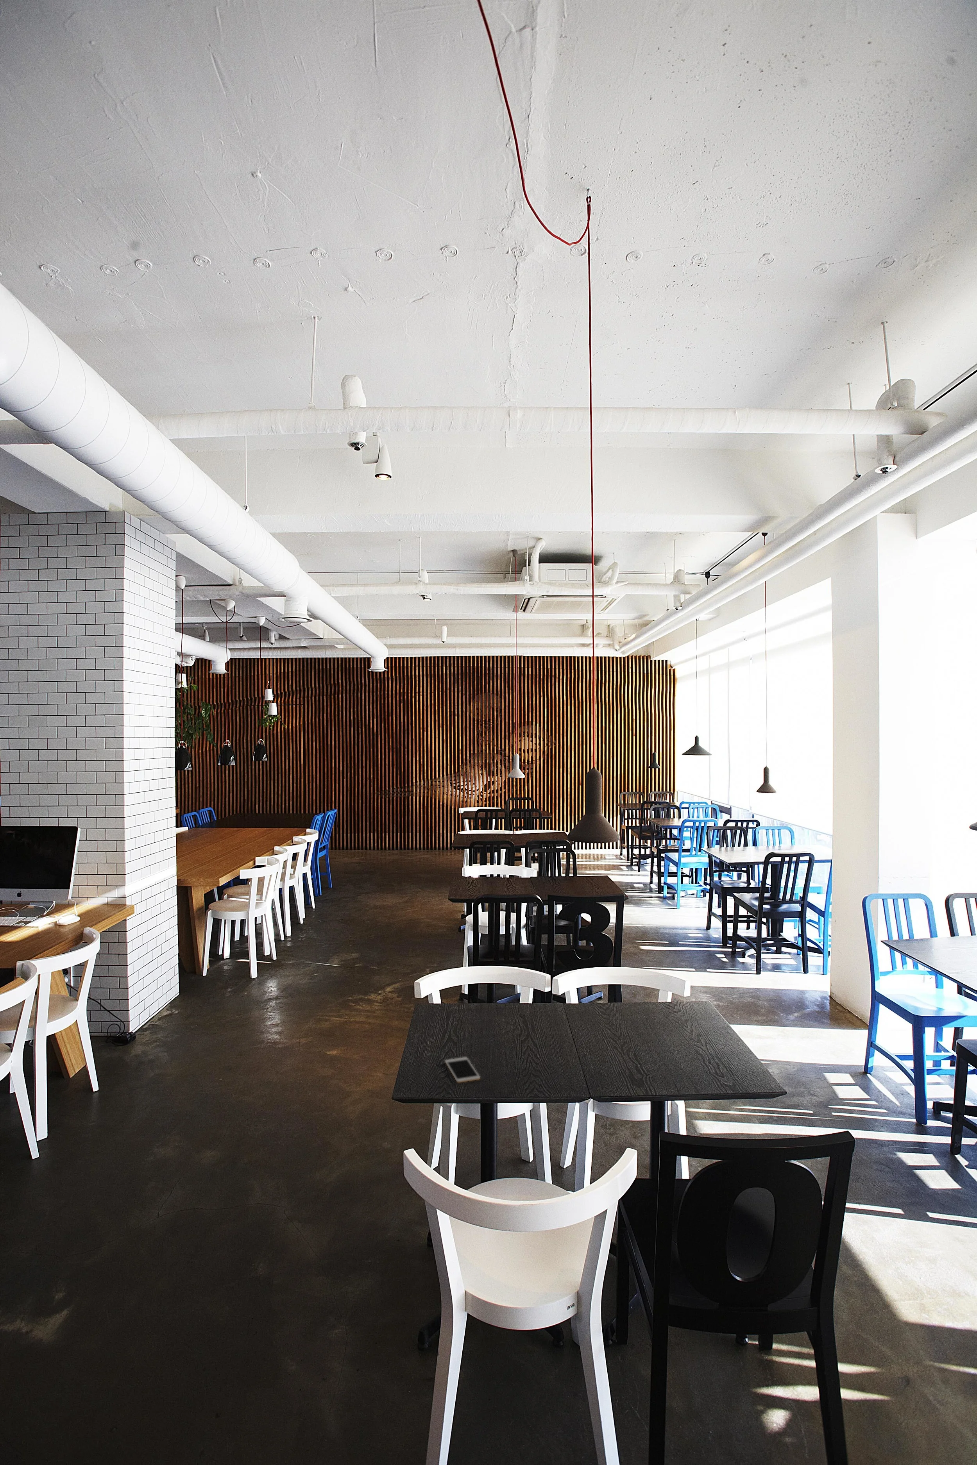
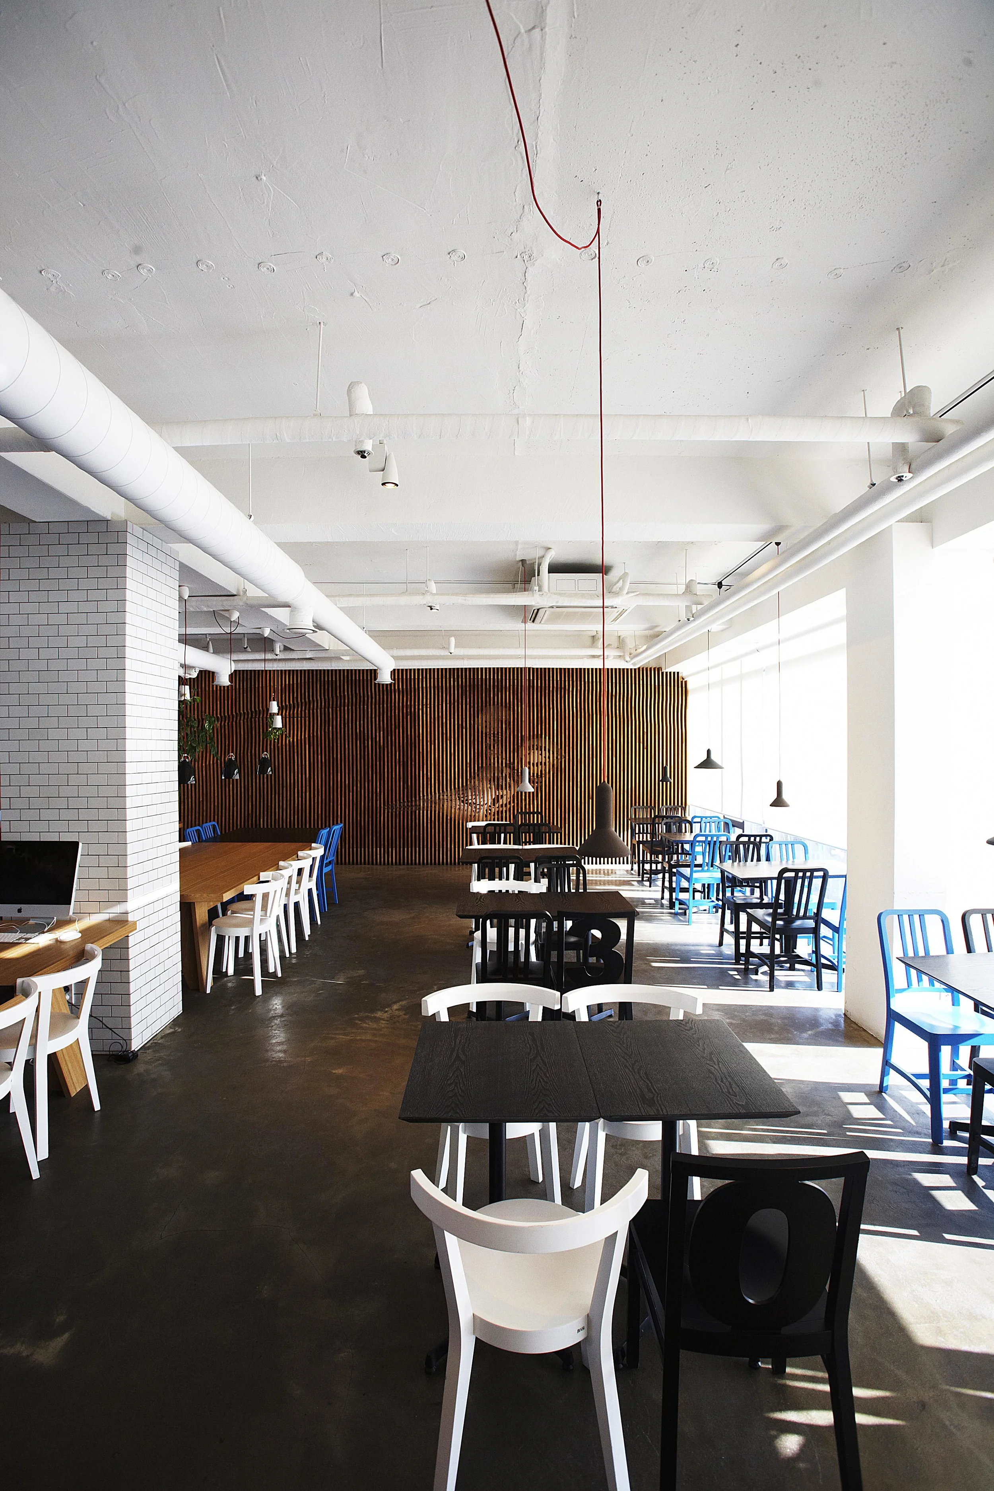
- cell phone (462, 1069)
